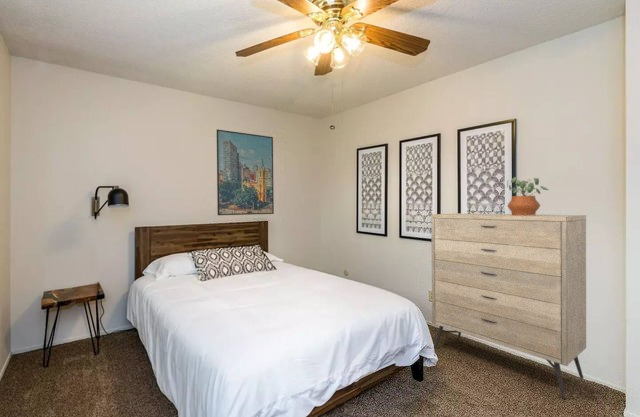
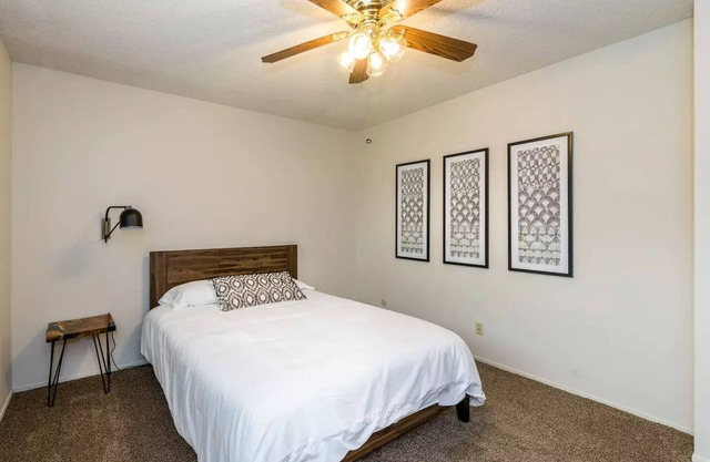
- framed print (246, 174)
- potted plant (527, 196)
- dresser (501, 288)
